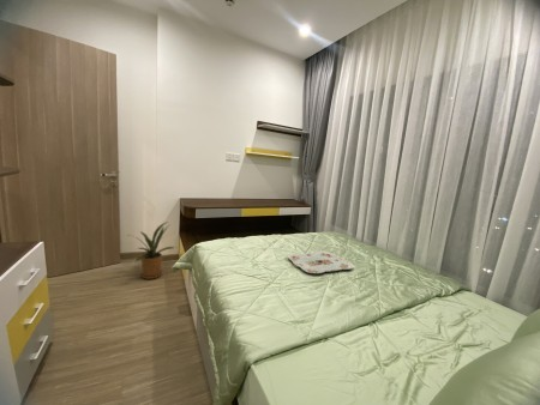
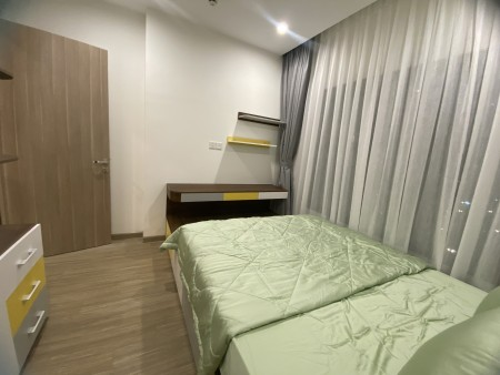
- serving tray (319, 261)
- house plant (150, 248)
